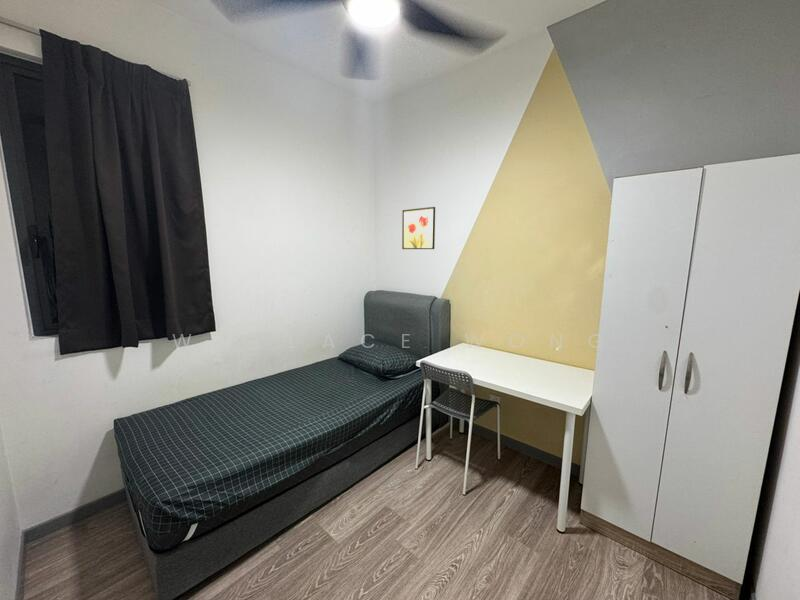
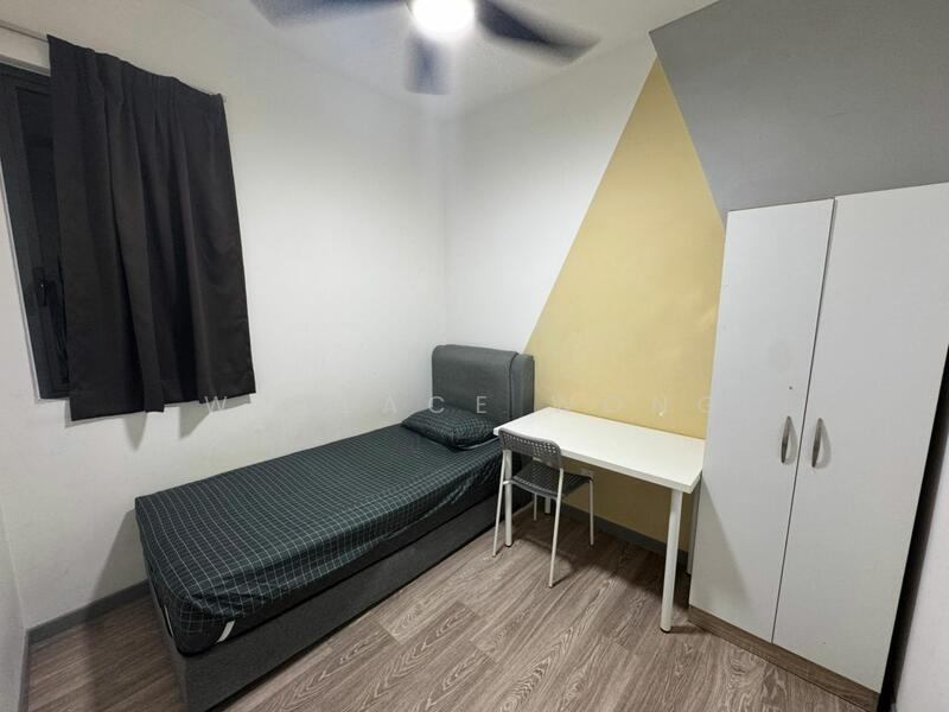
- wall art (418, 229)
